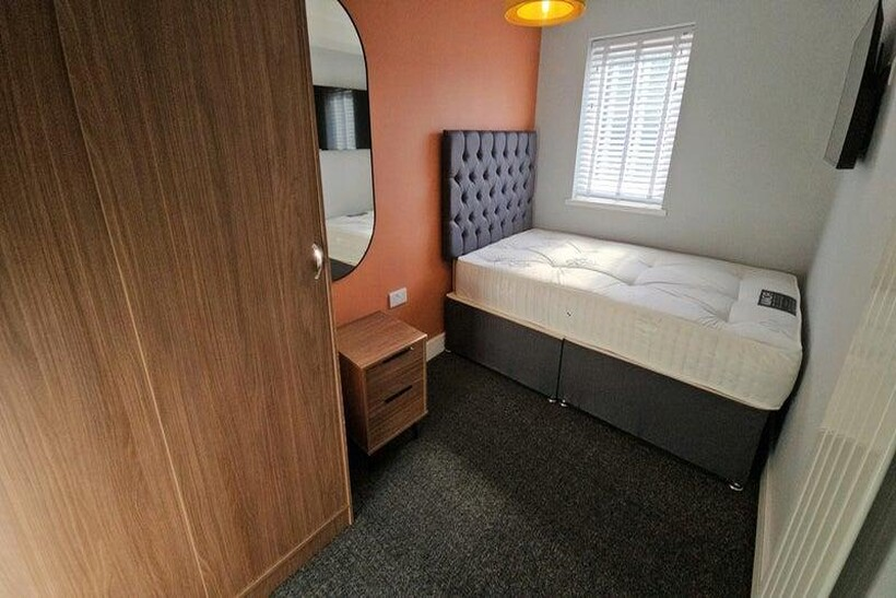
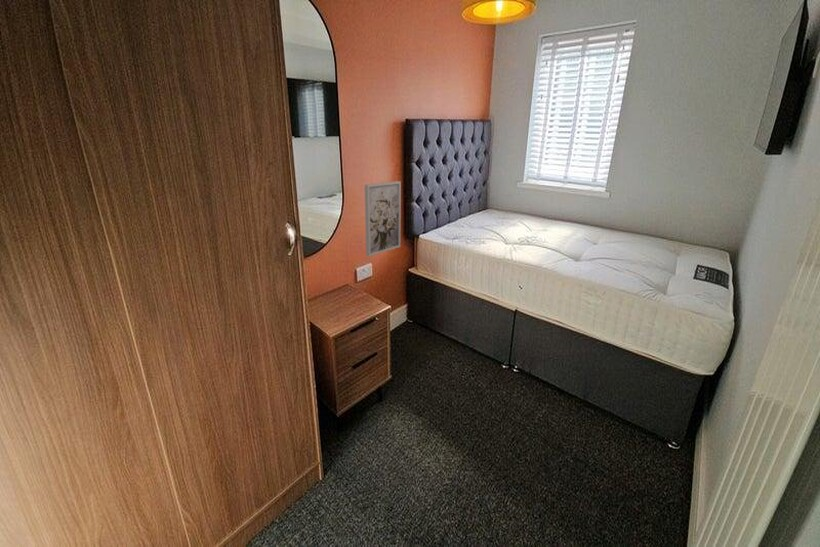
+ wall art (383, 218)
